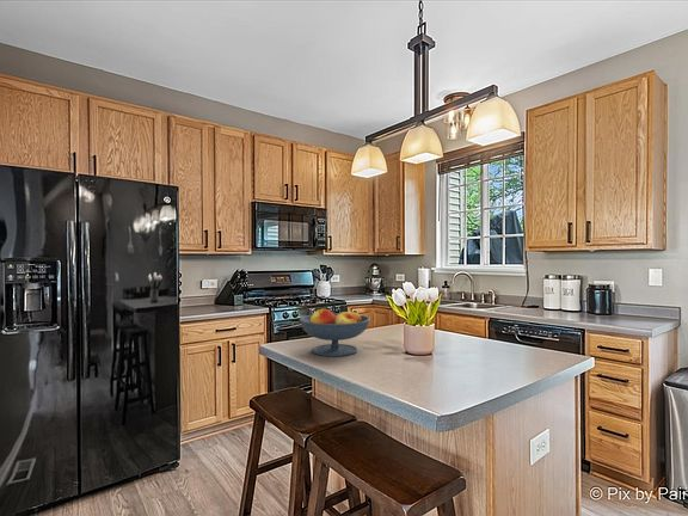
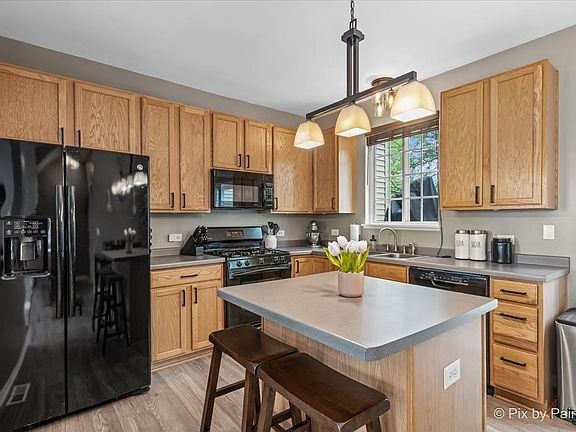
- fruit bowl (334, 328)
